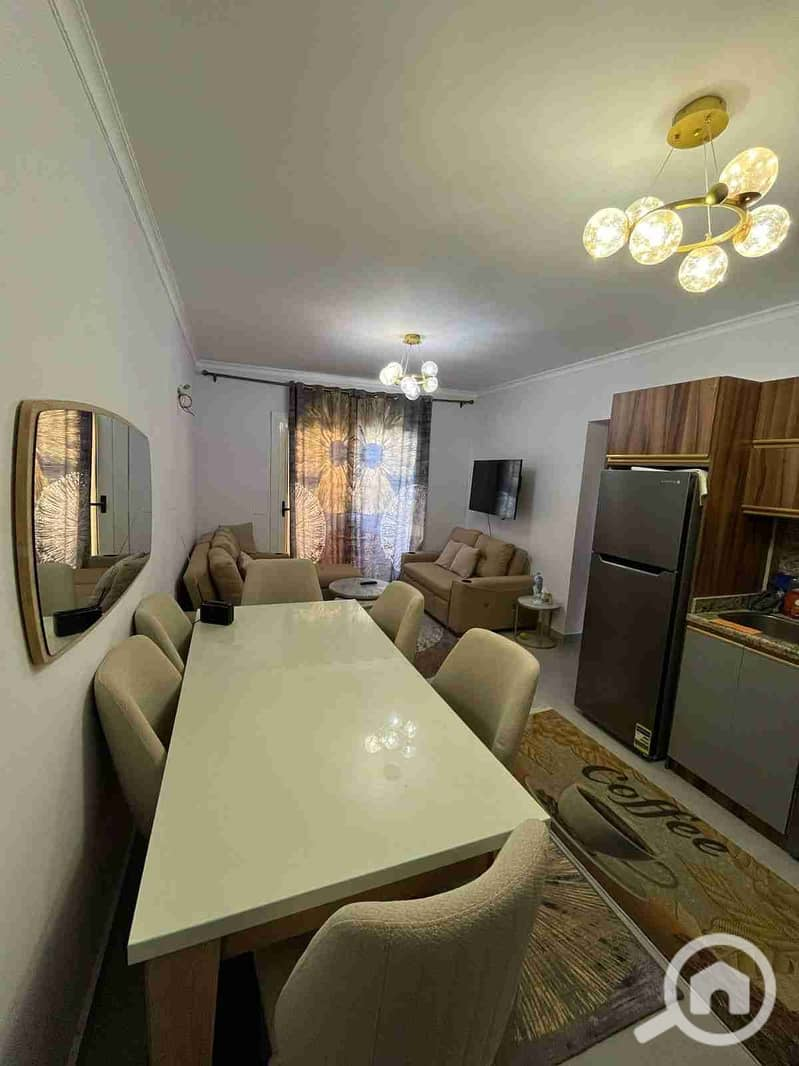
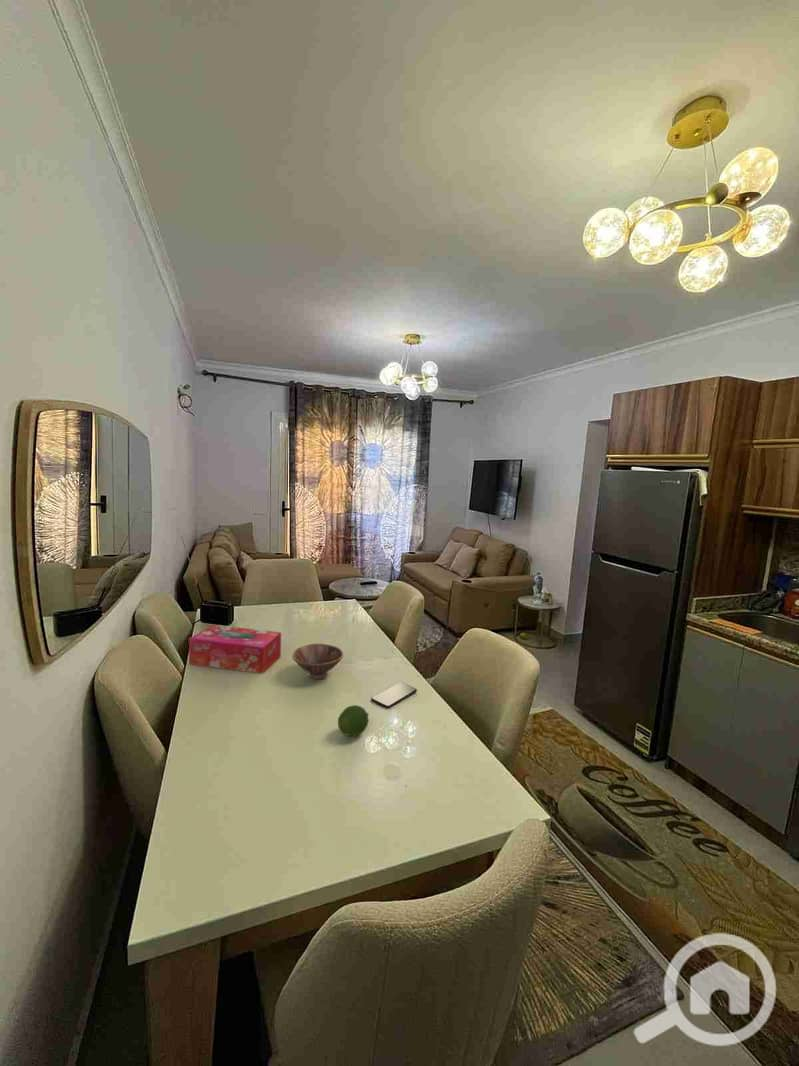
+ smartphone (394, 694)
+ bowl (317, 664)
+ tissue box (236, 647)
+ fruit (353, 720)
